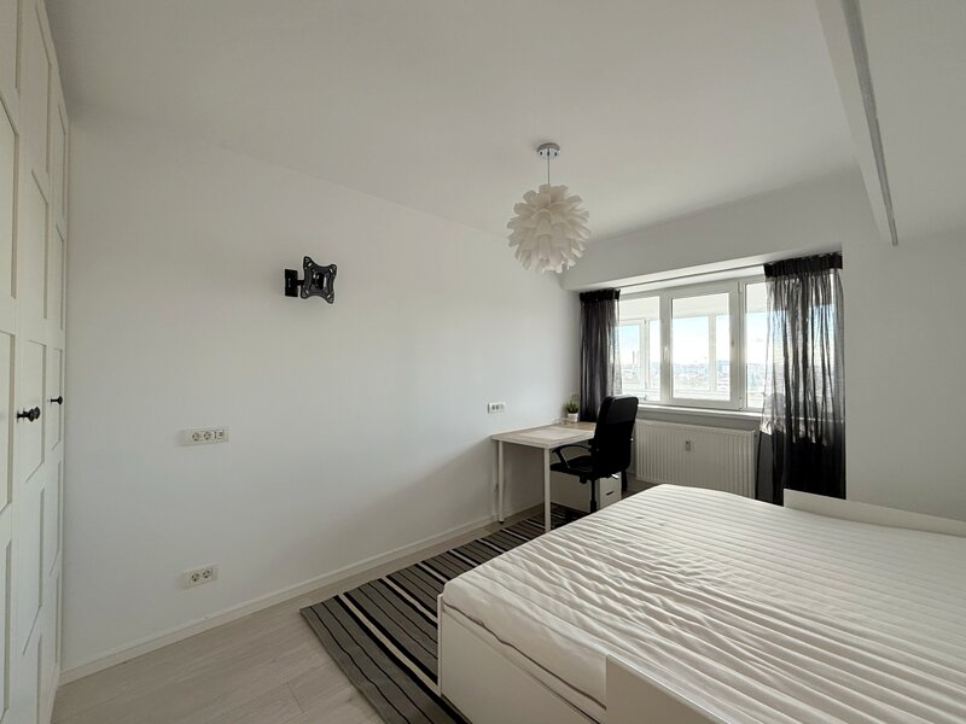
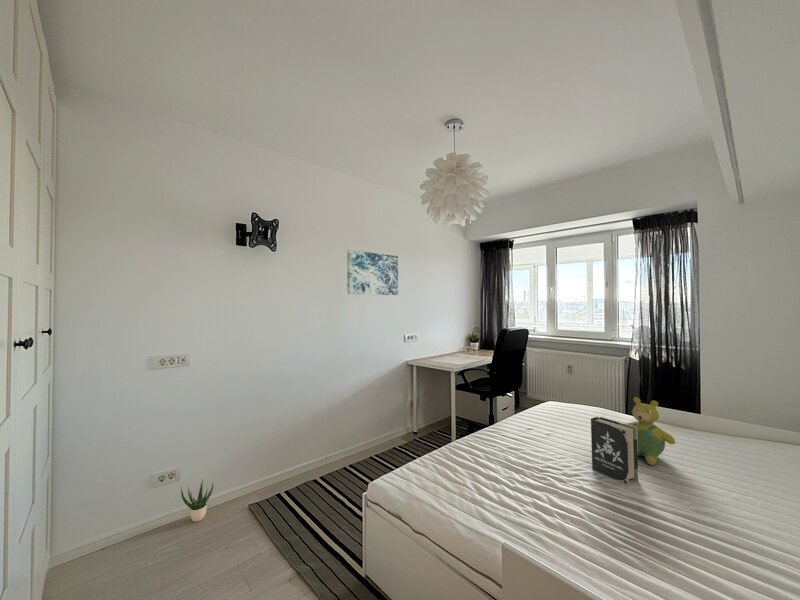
+ wall art (374, 273)
+ book (613, 449)
+ potted plant (197, 499)
+ teddy bear (642, 428)
